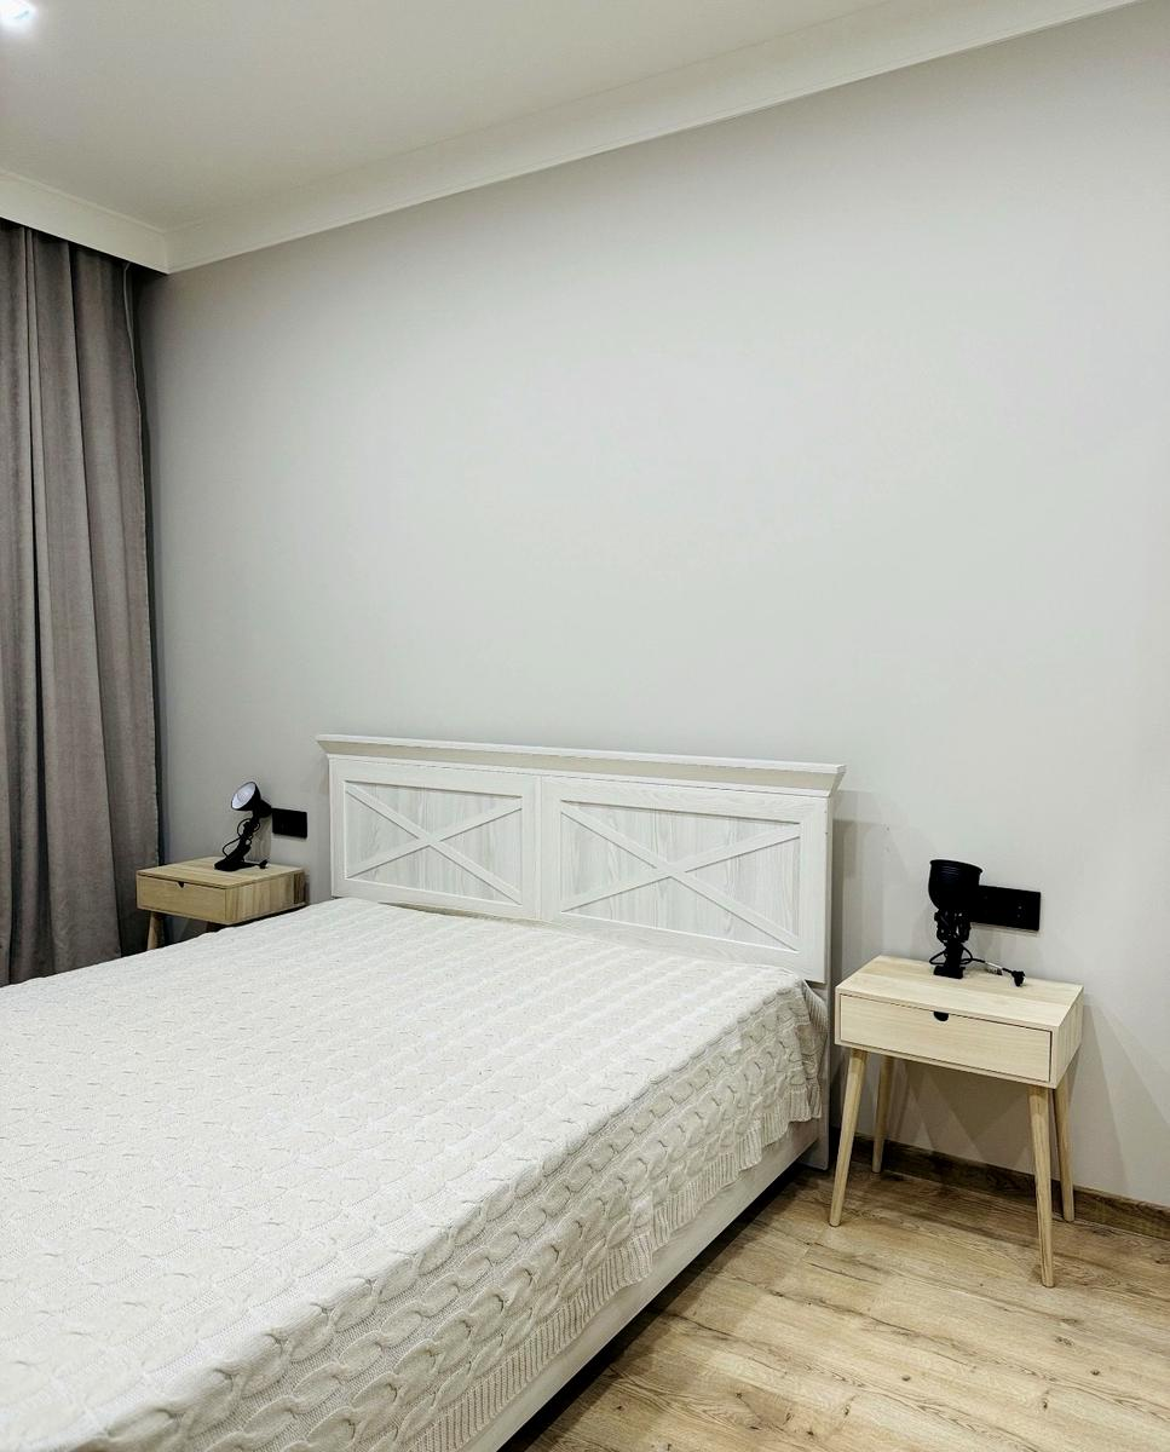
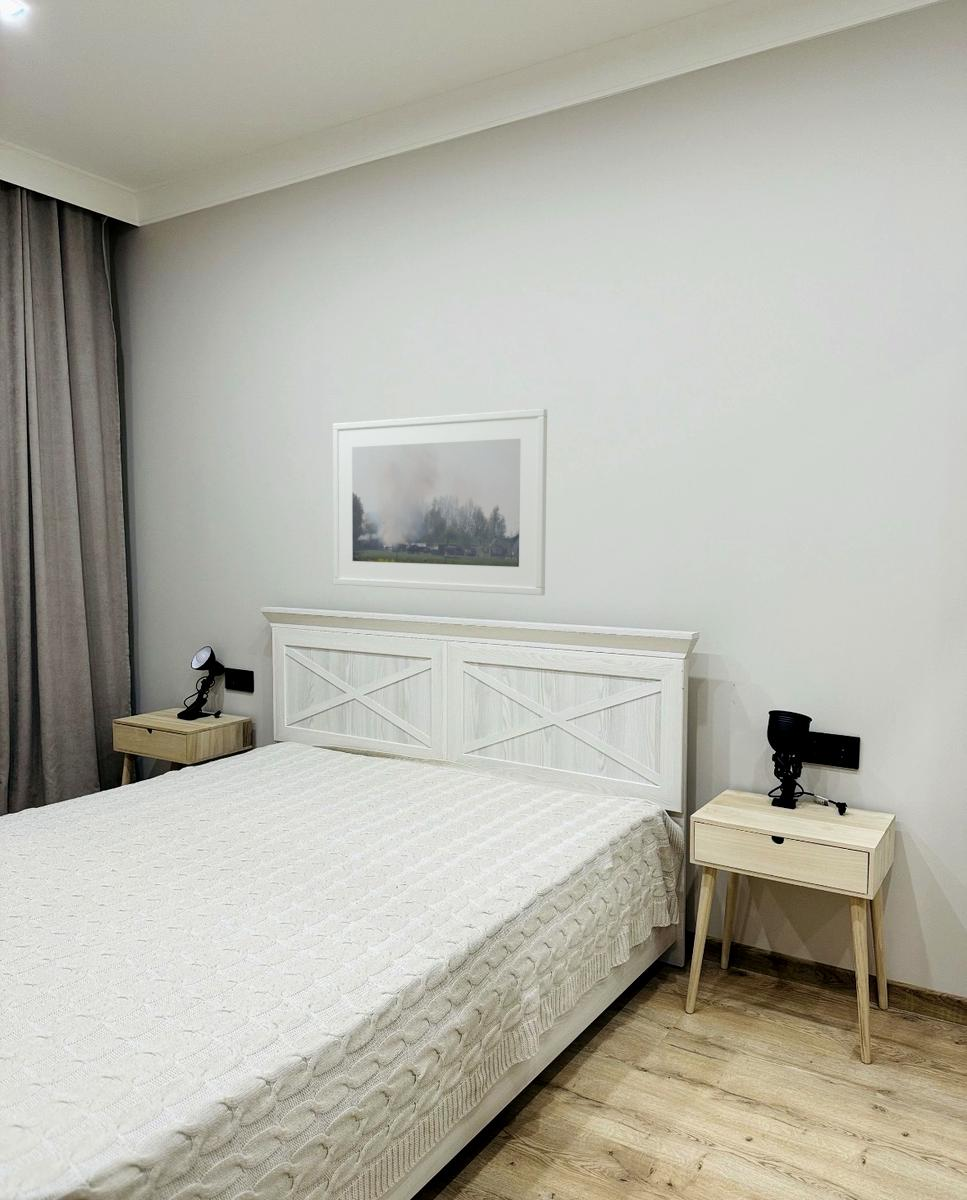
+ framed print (431, 503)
